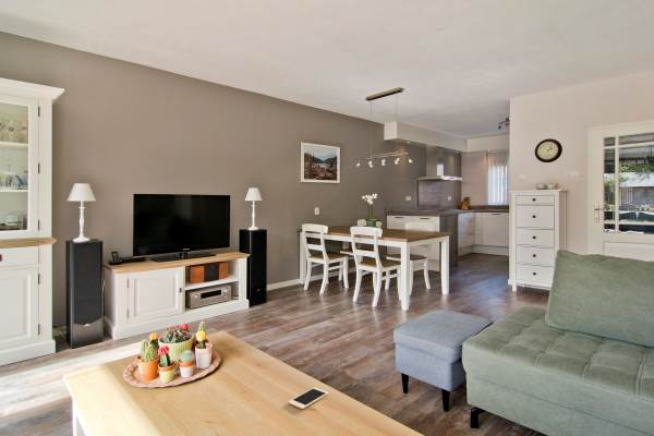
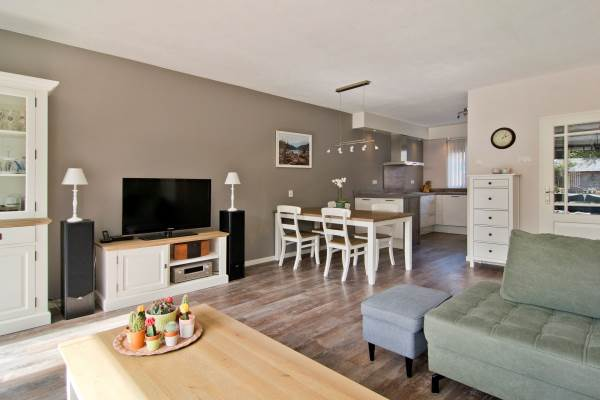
- cell phone (308, 397)
